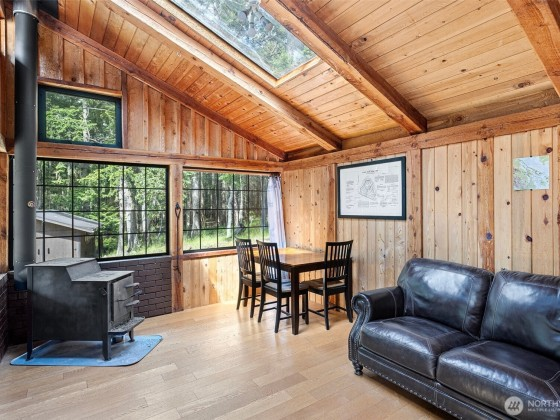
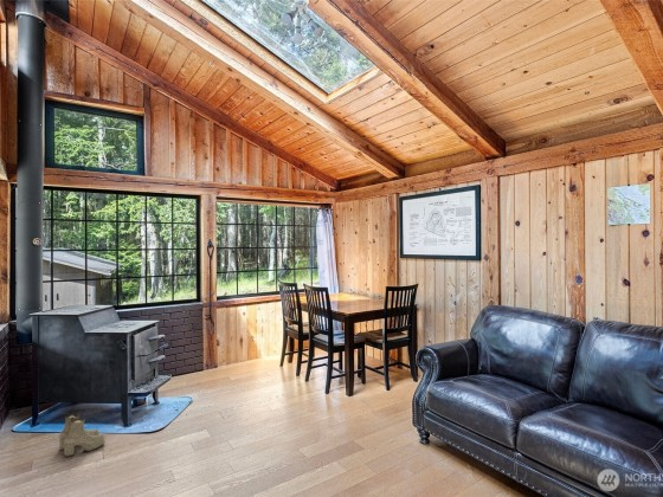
+ boots (82, 431)
